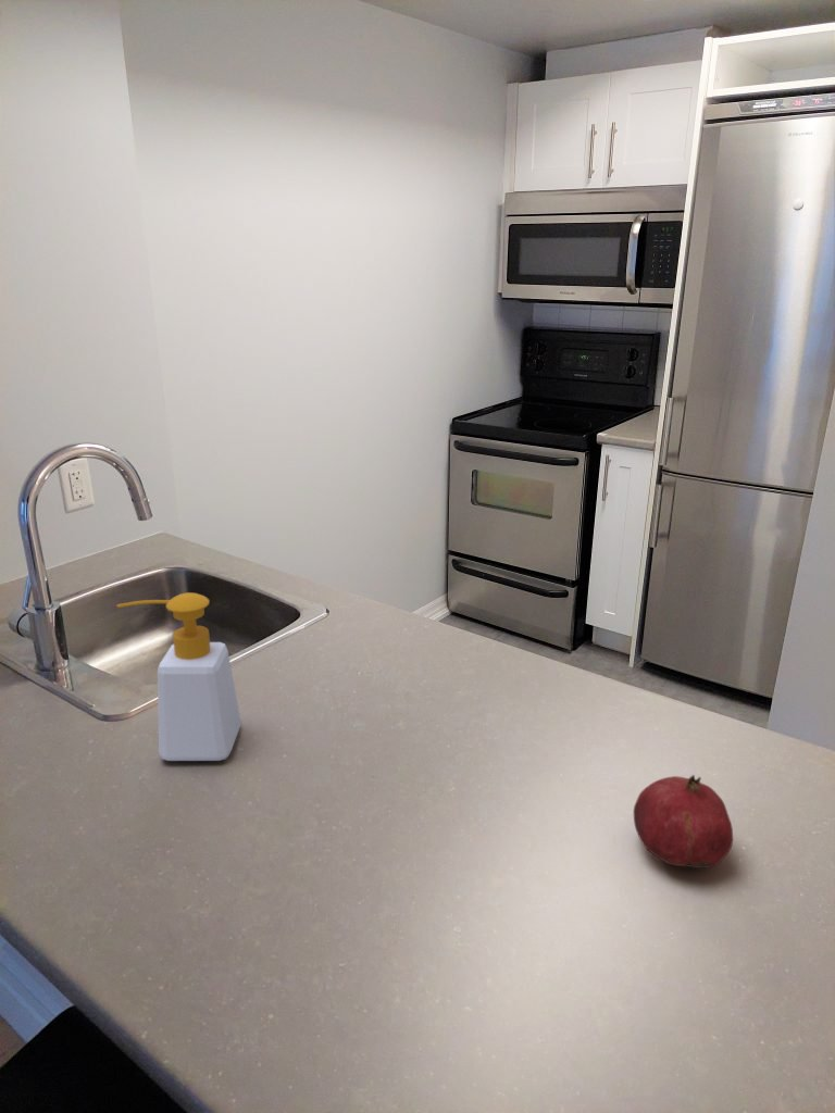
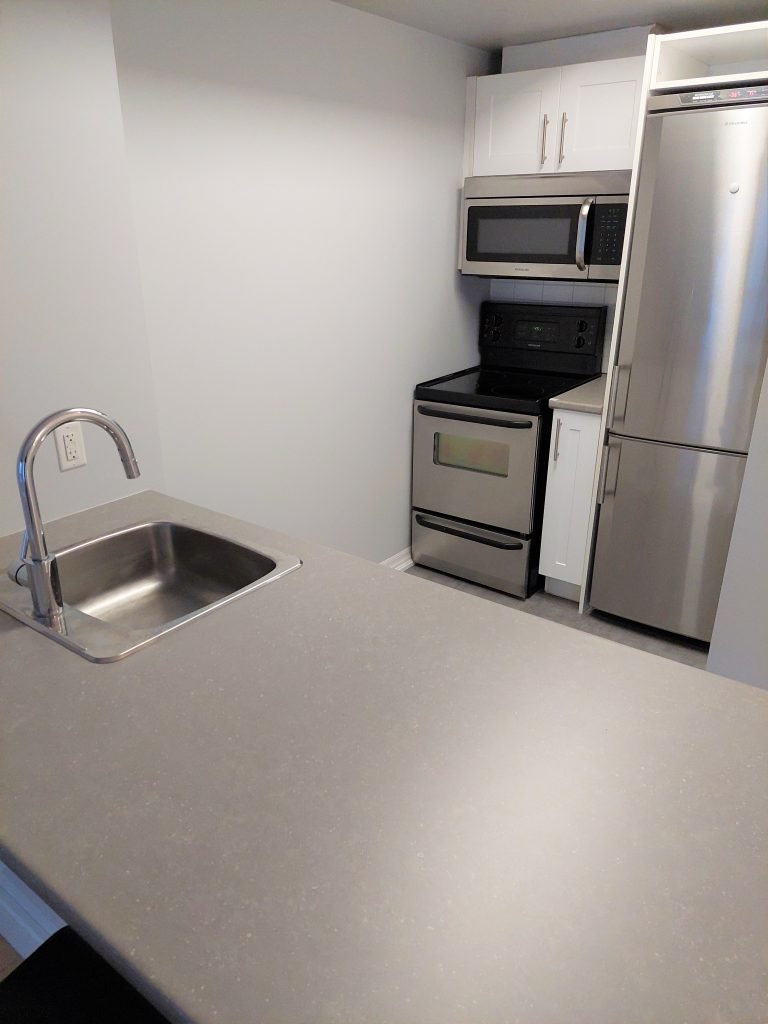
- fruit (683, 814)
- soap bottle (178, 672)
